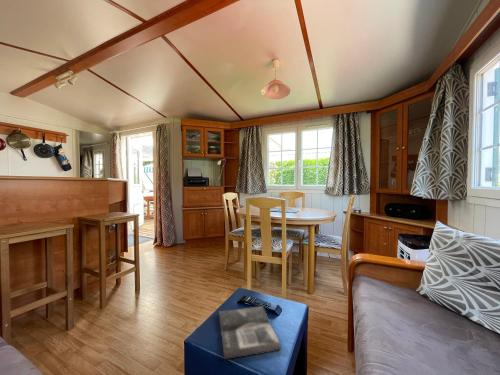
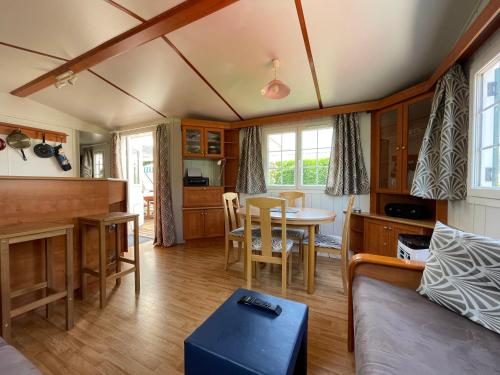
- magazine (246, 327)
